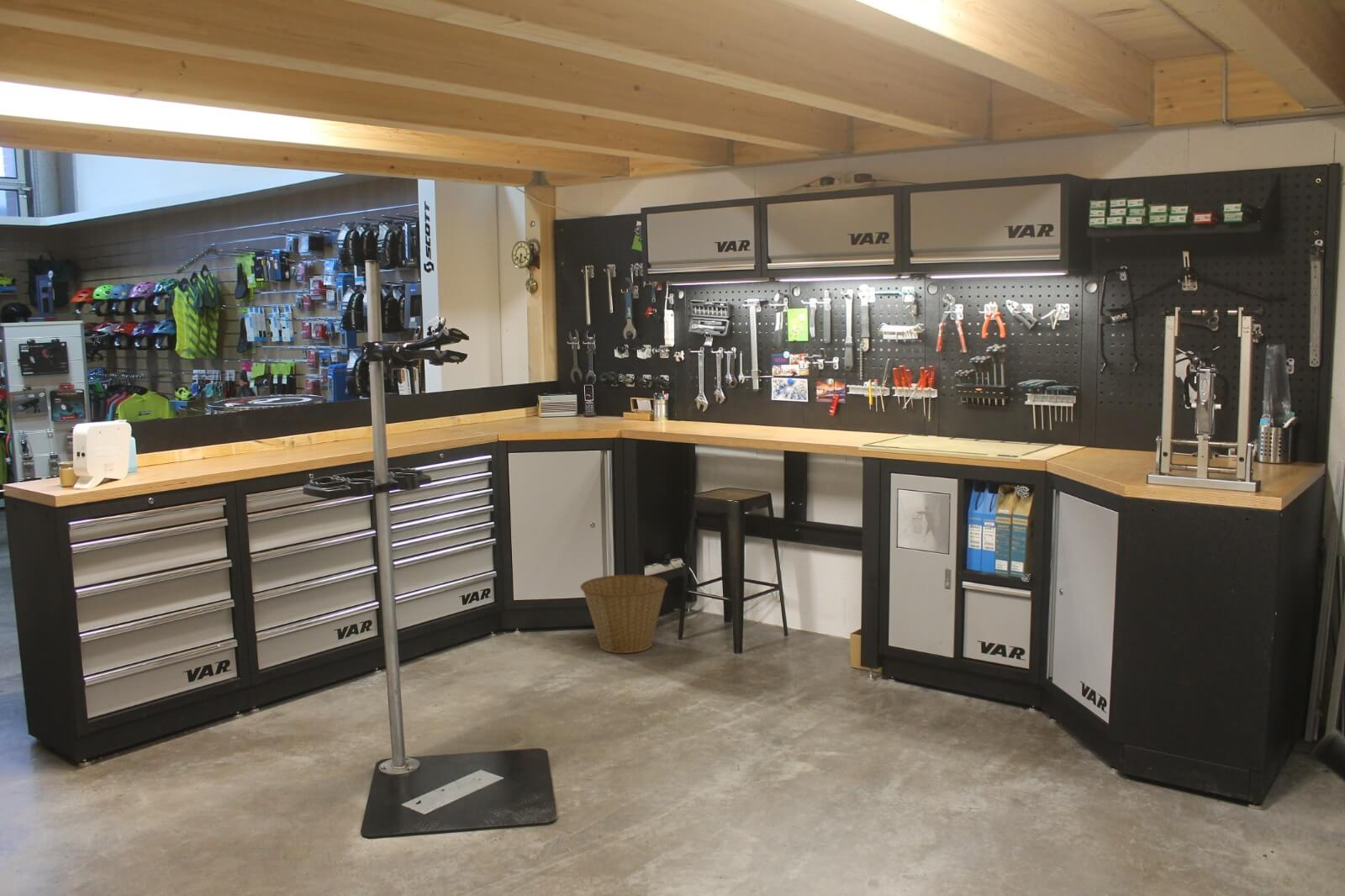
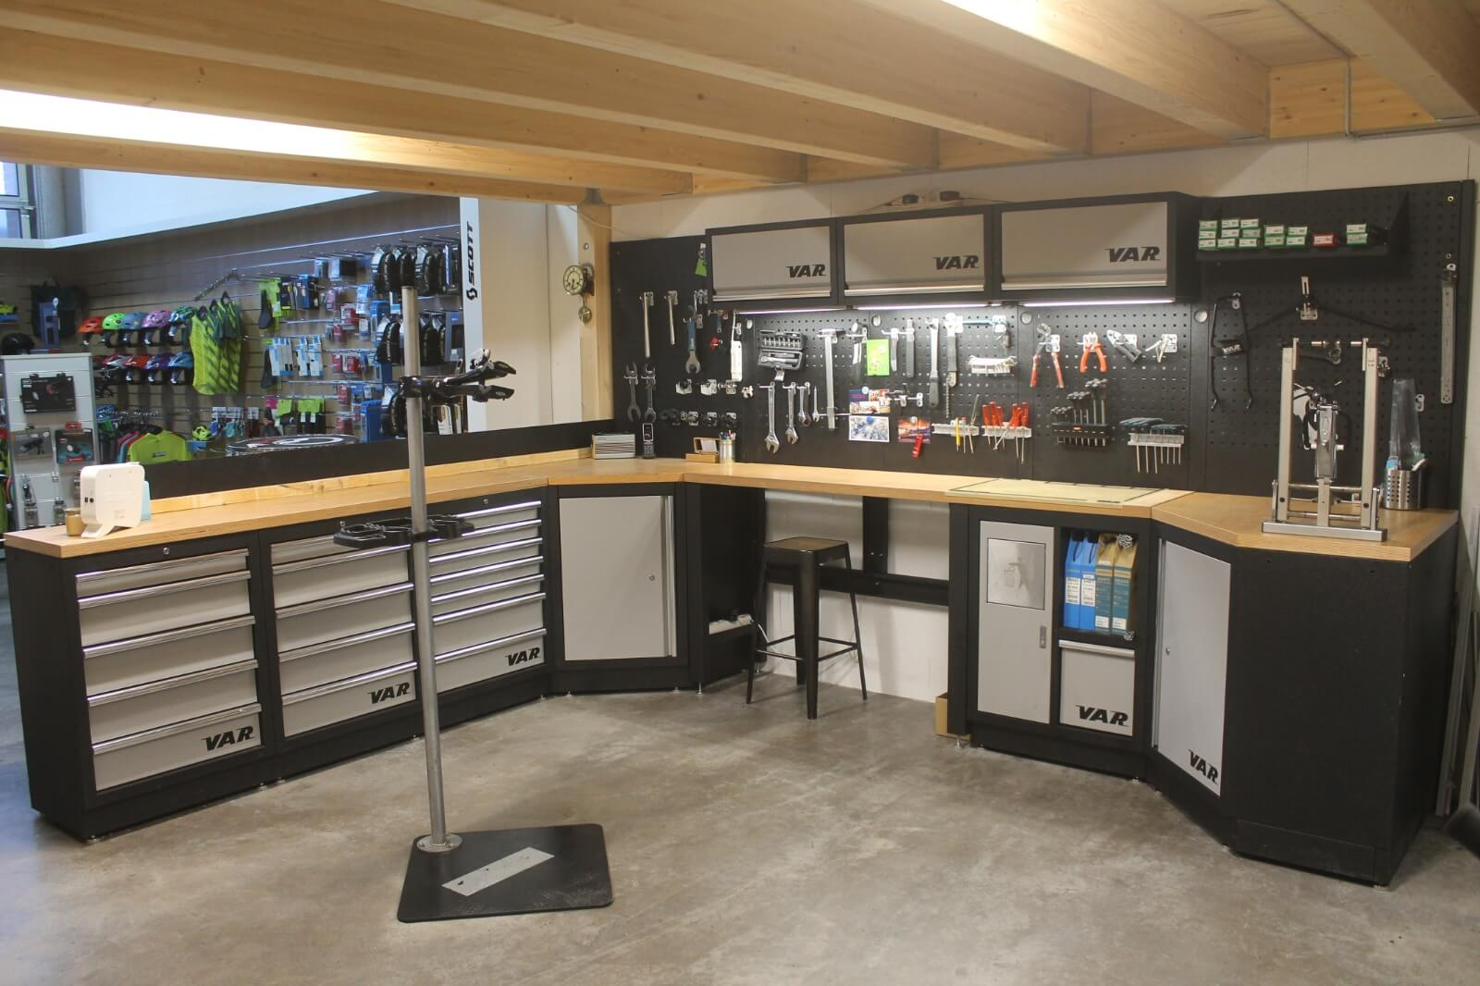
- basket (625, 614)
